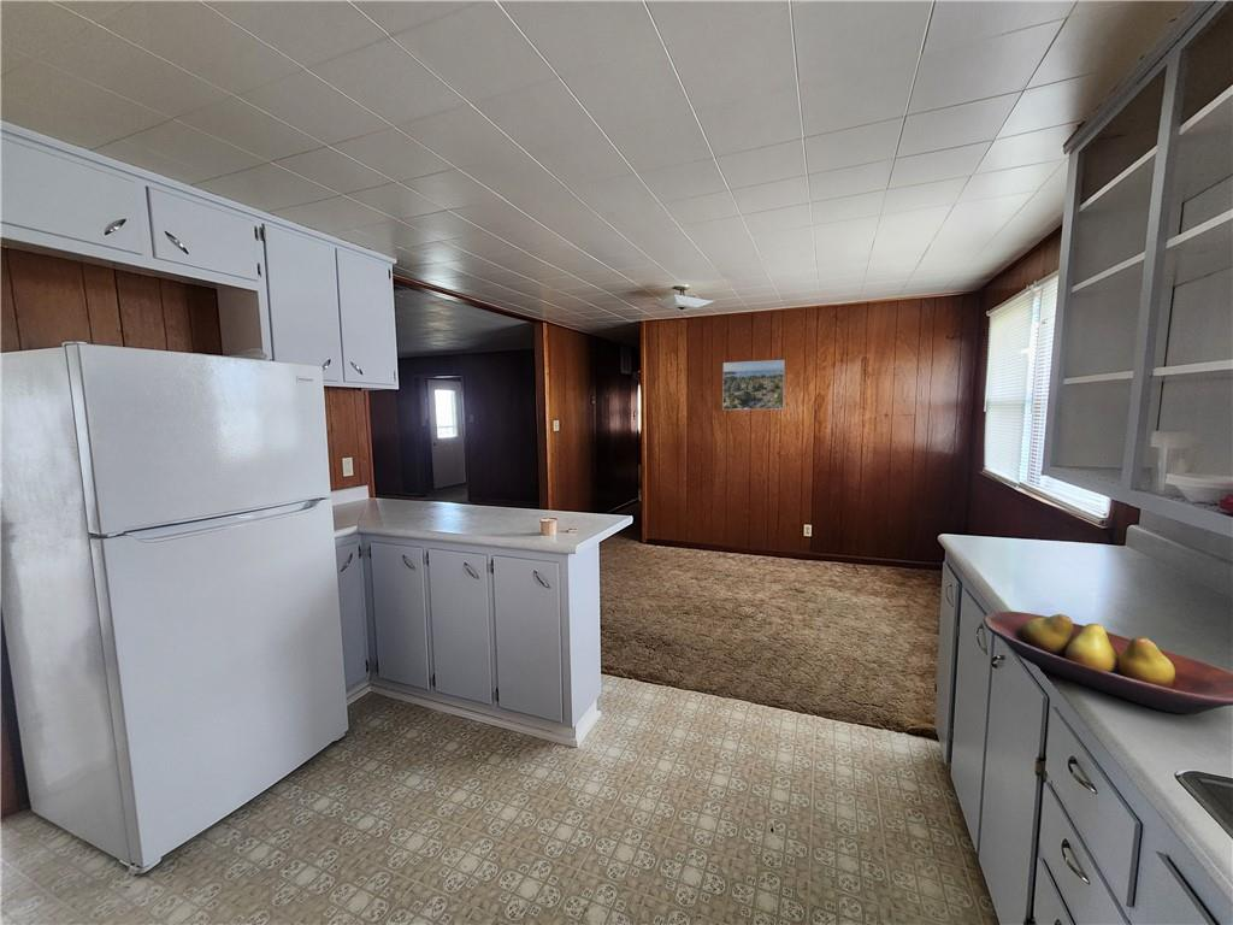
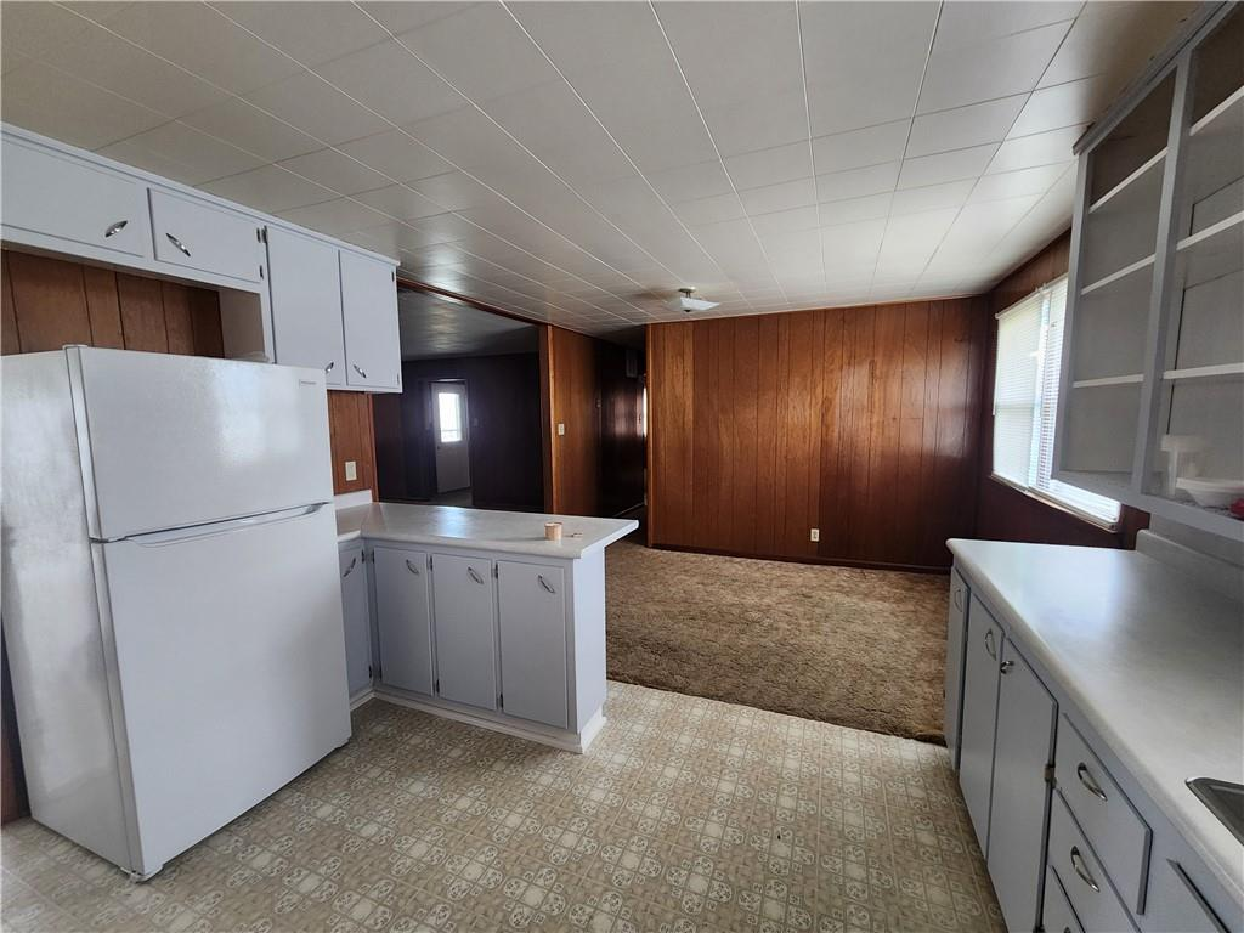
- fruit bowl (1101, 650)
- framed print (753, 385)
